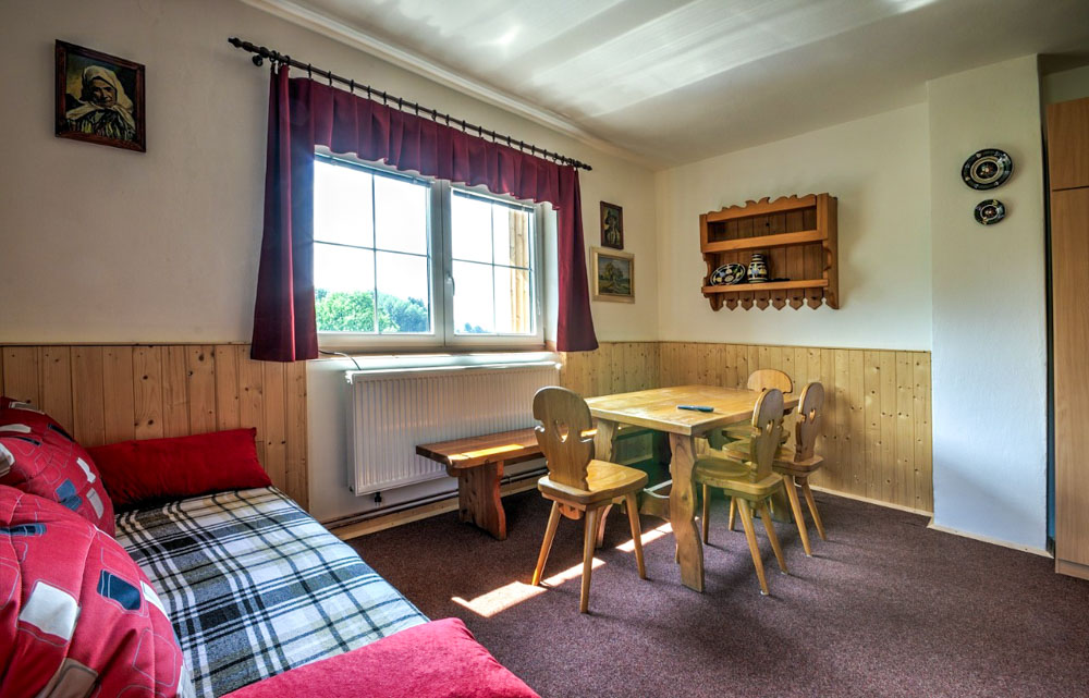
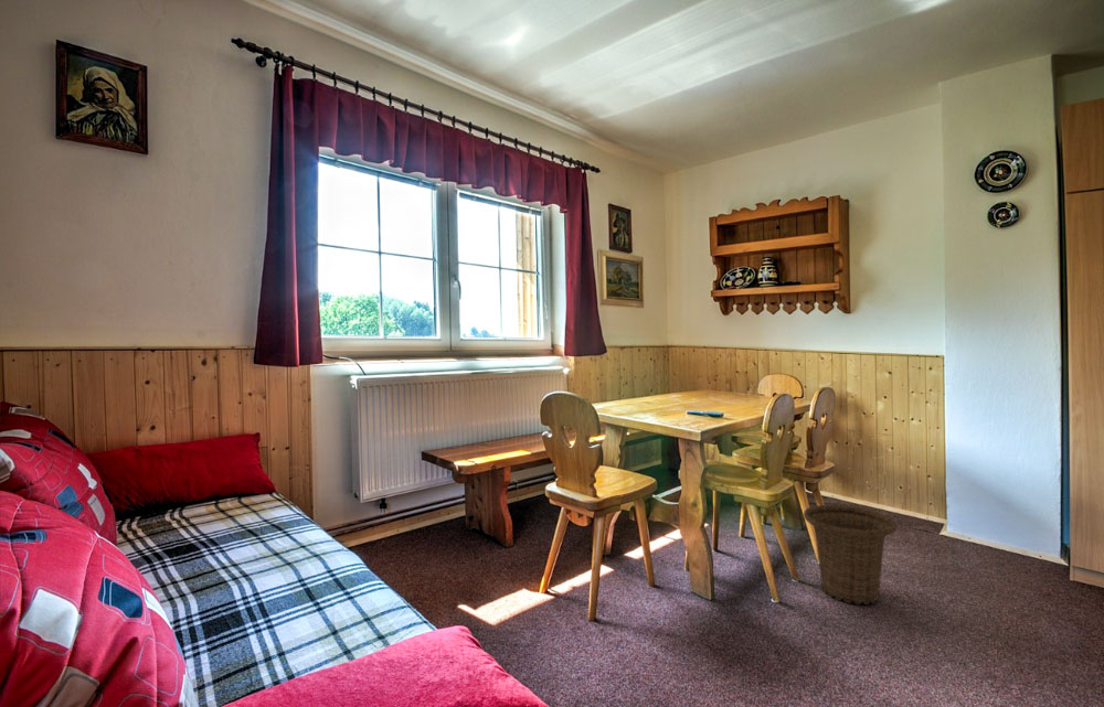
+ basket (848, 554)
